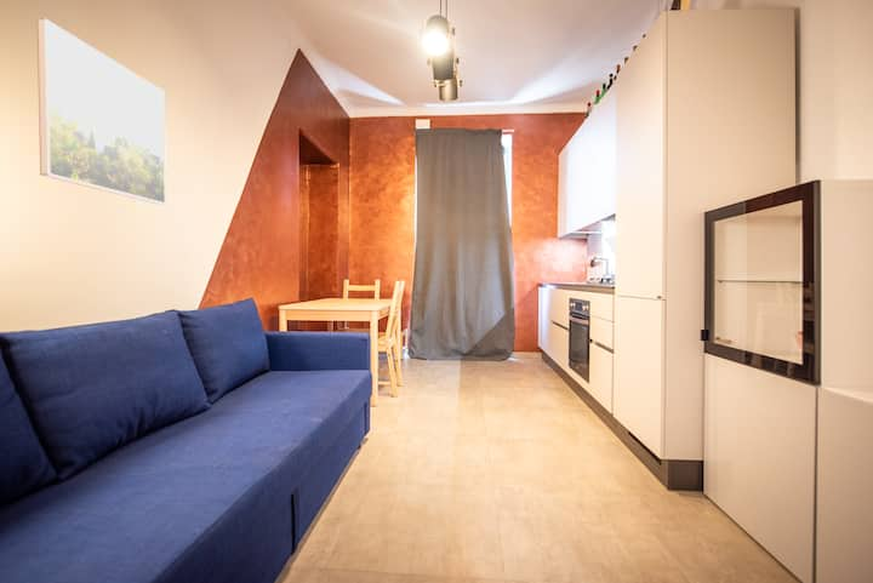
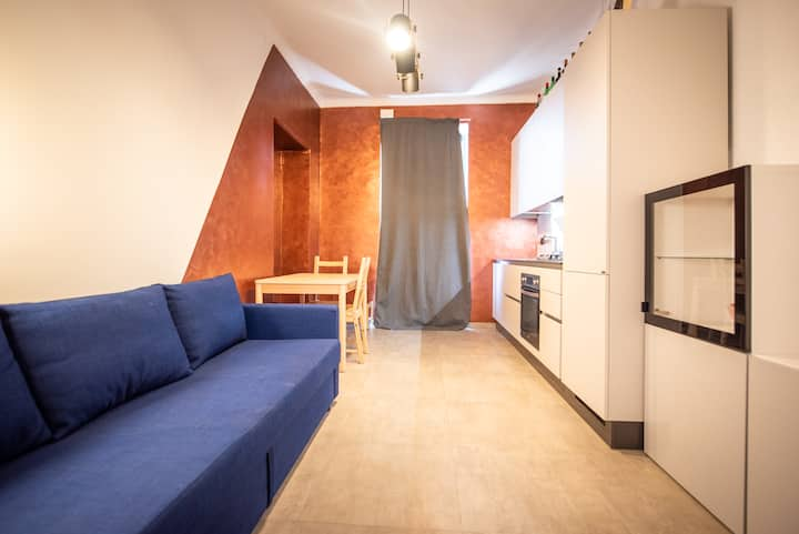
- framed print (112, 126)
